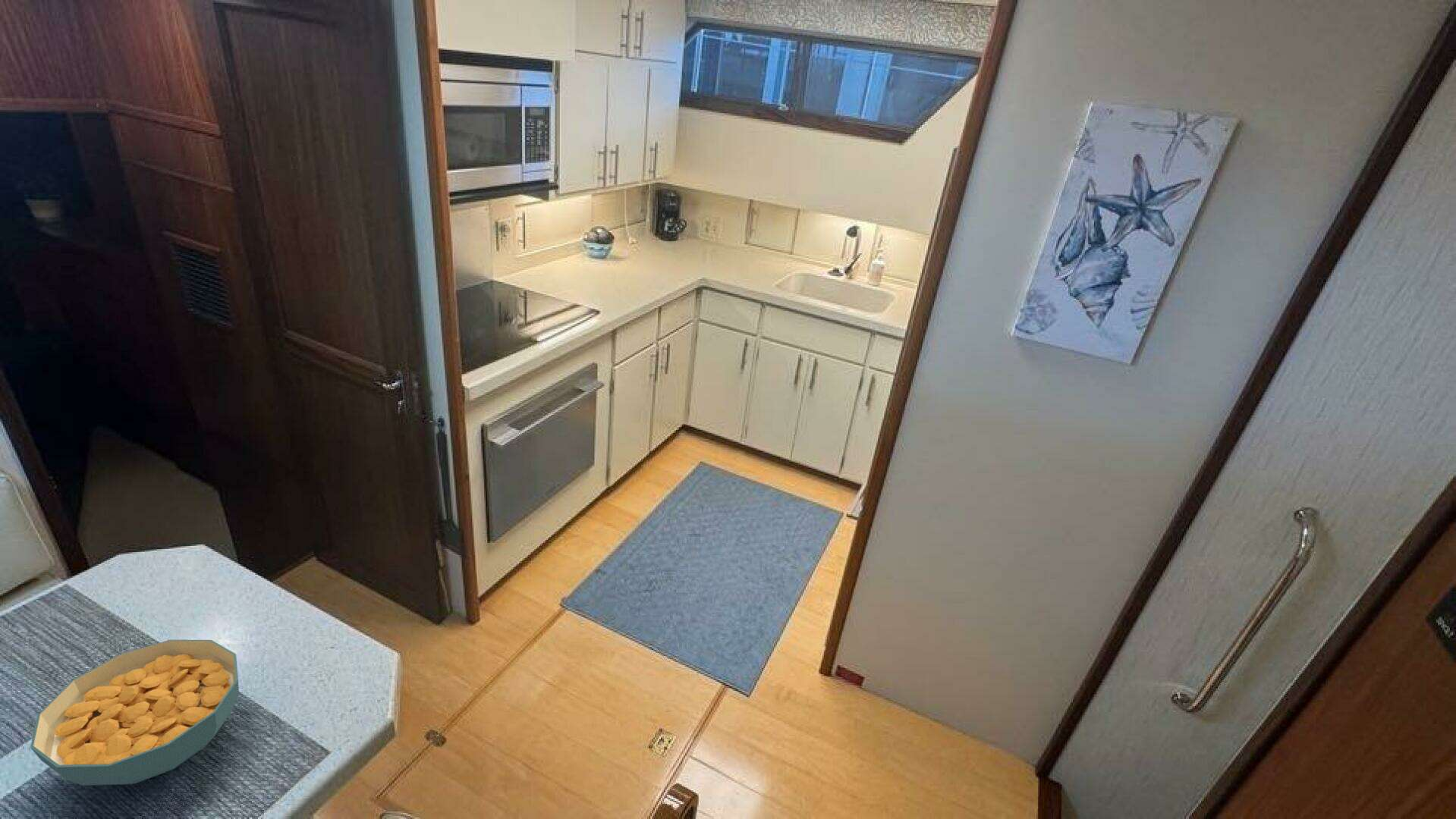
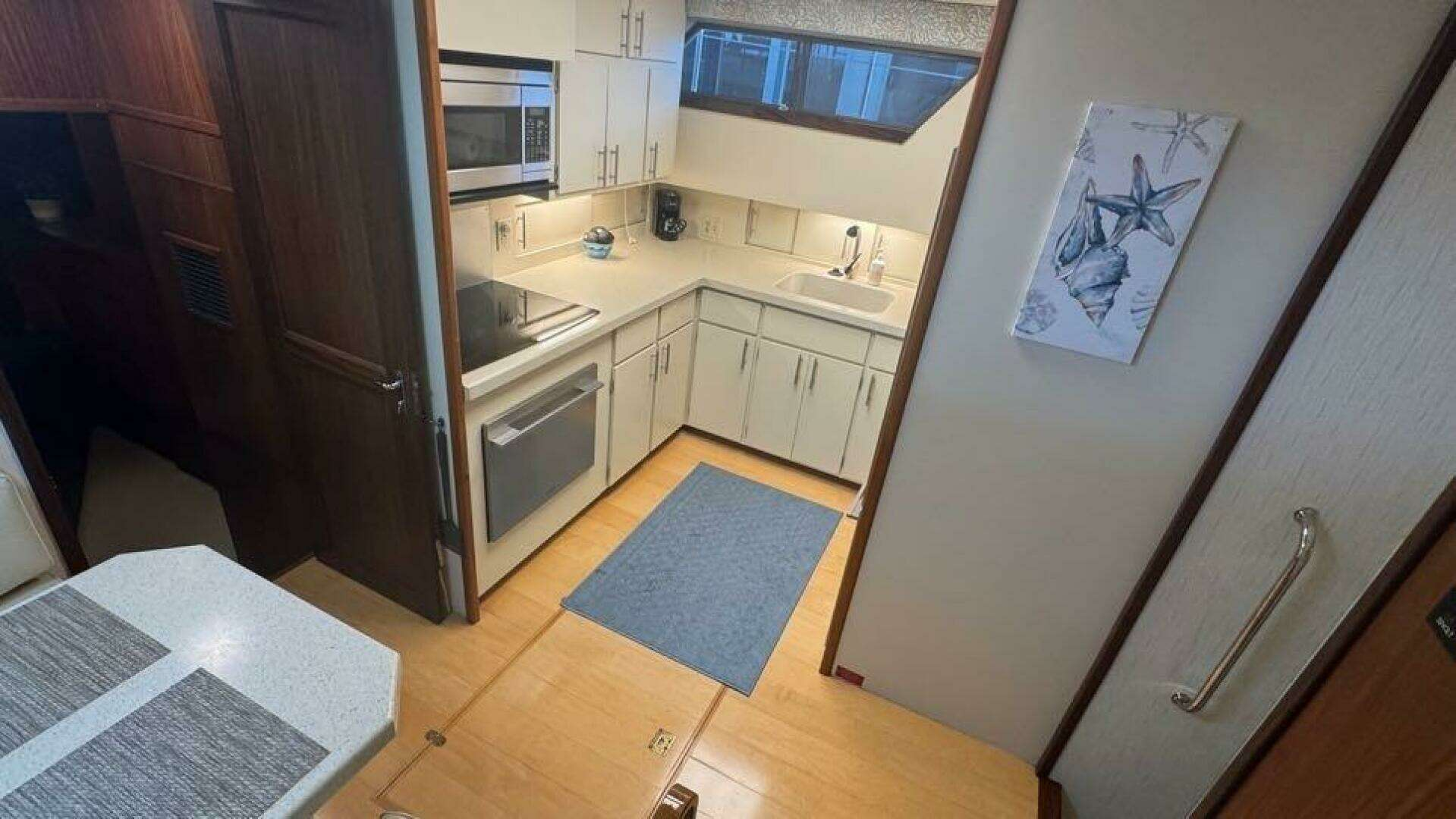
- cereal bowl (152, 723)
